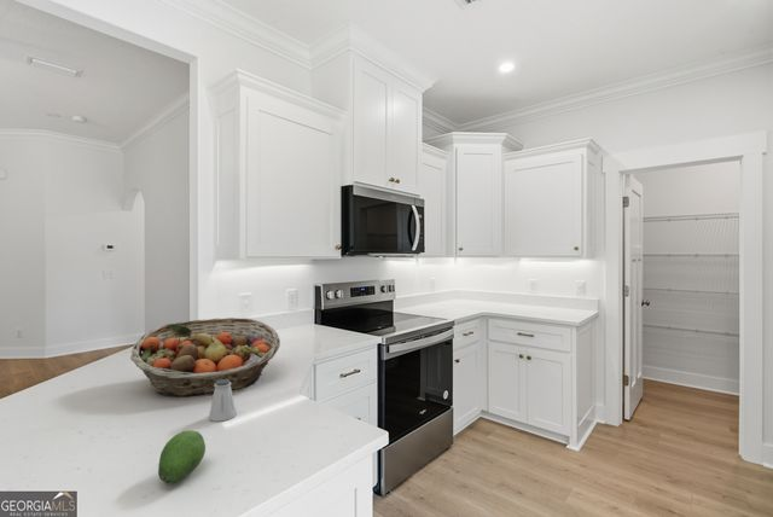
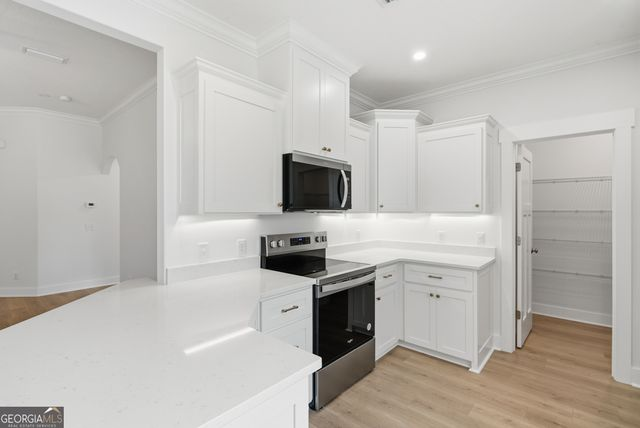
- fruit basket (210, 353)
- fruit (182, 454)
- saltshaker (222, 399)
